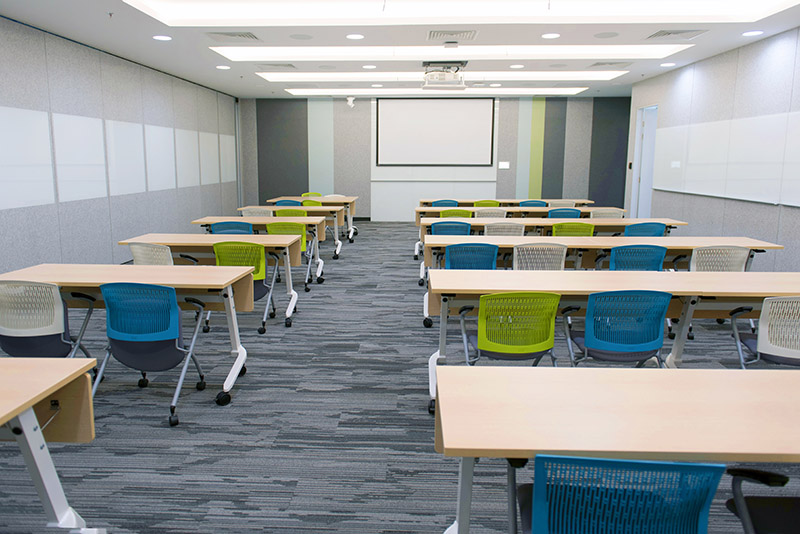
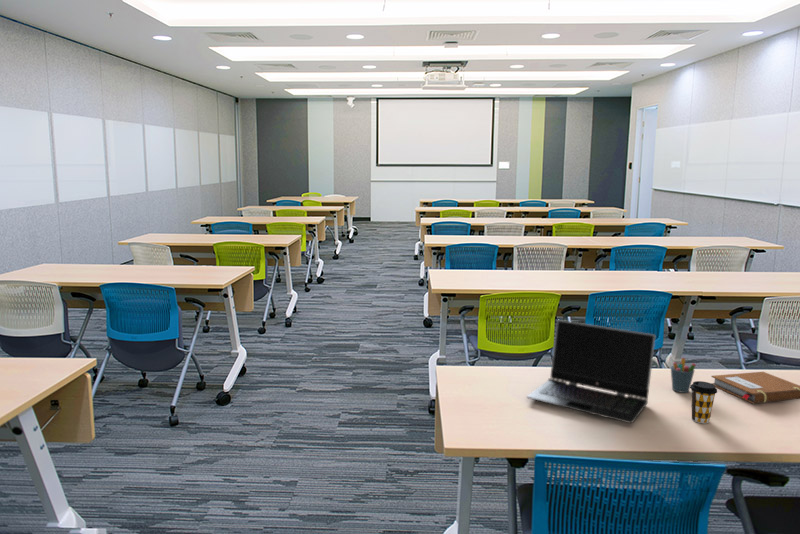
+ laptop computer (590, 368)
+ coffee cup (702, 402)
+ pen holder (682, 373)
+ notebook (758, 387)
